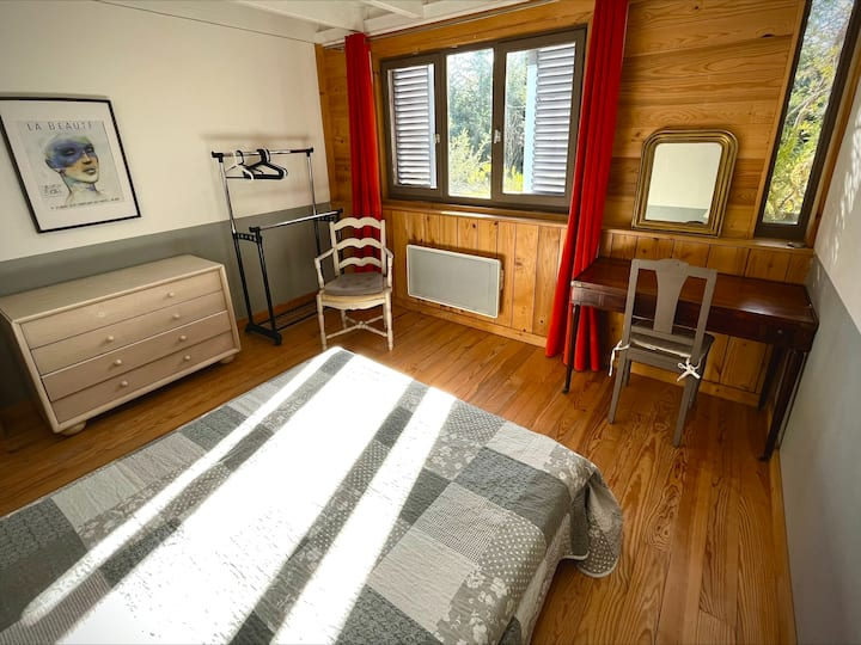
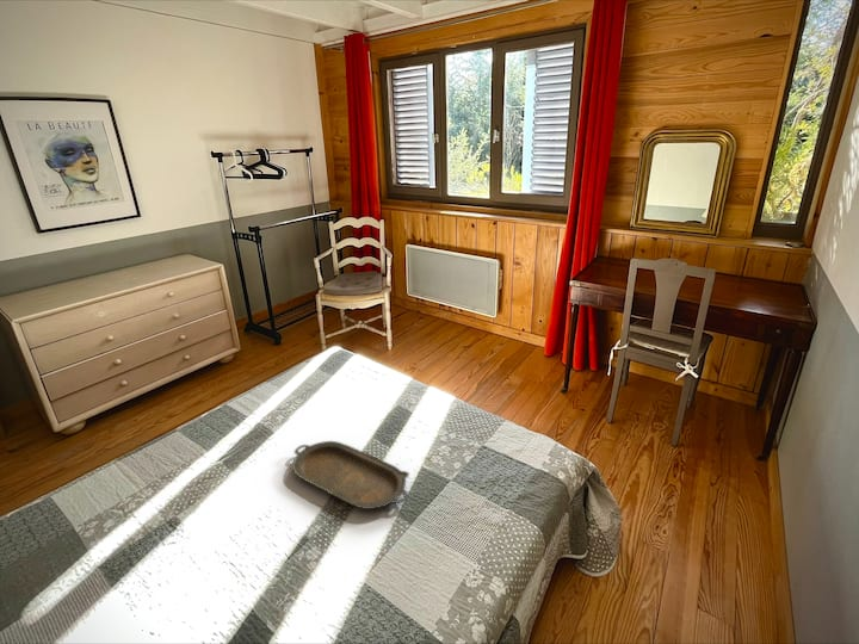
+ serving tray (347, 473)
